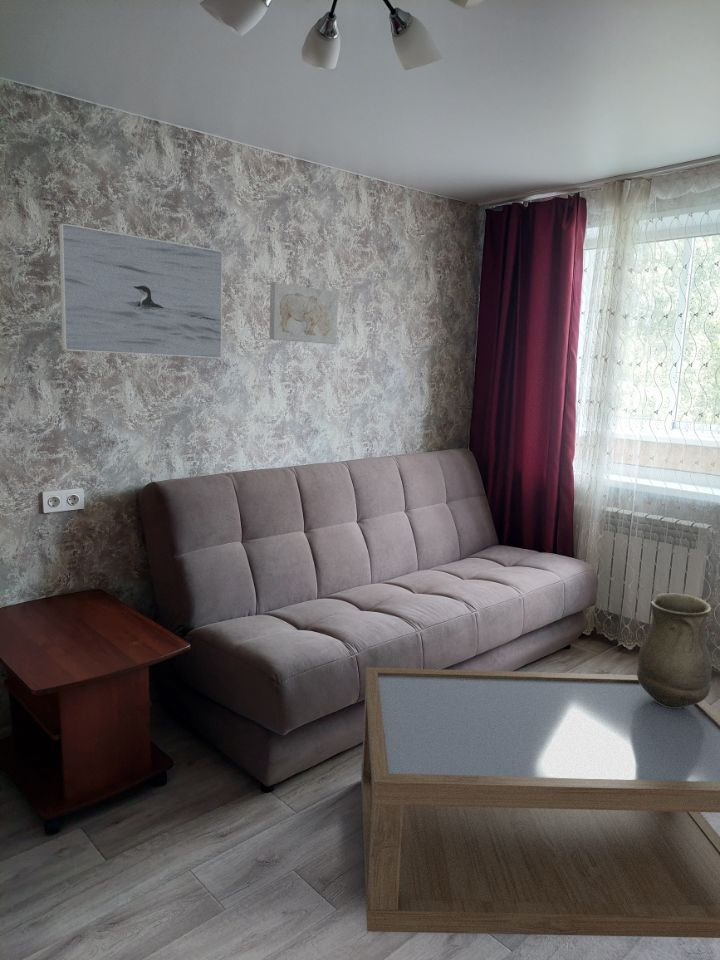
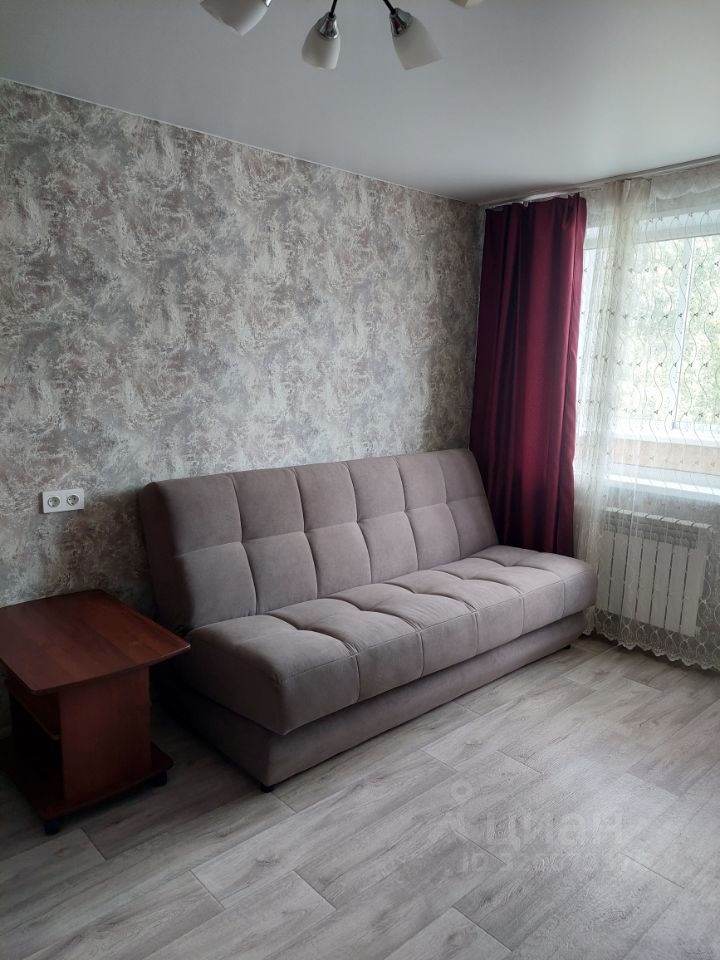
- wall art (304, 314)
- coffee table (546, 784)
- vase (676, 648)
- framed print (147, 297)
